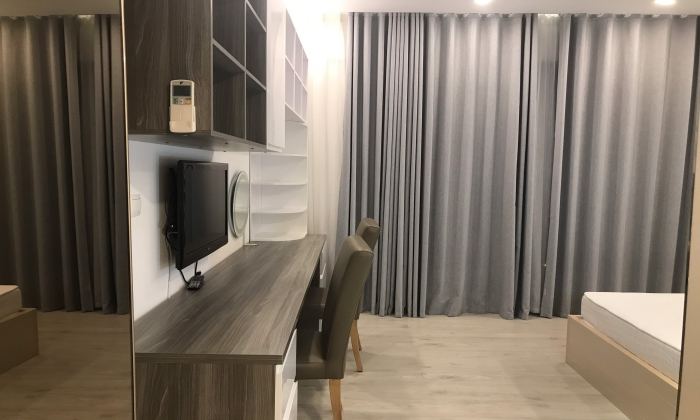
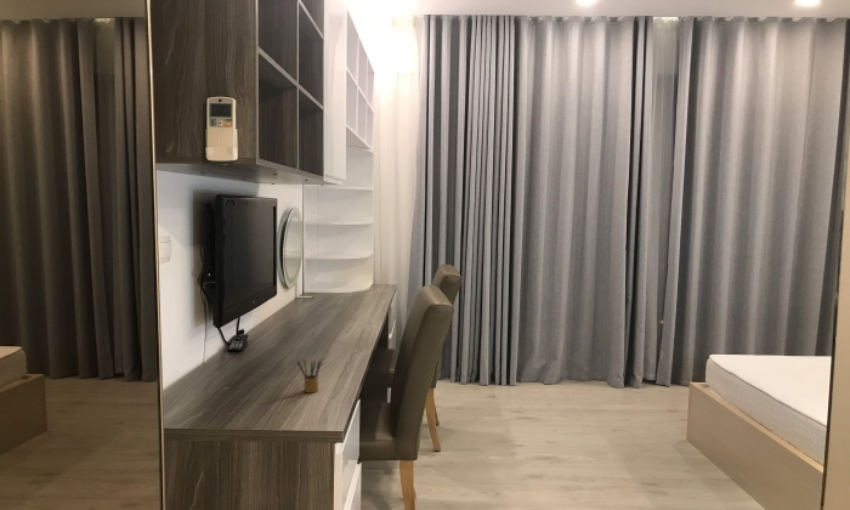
+ pencil box (311, 374)
